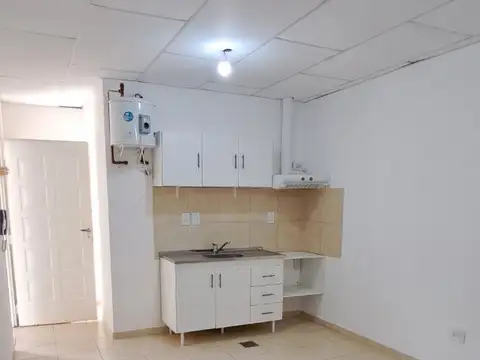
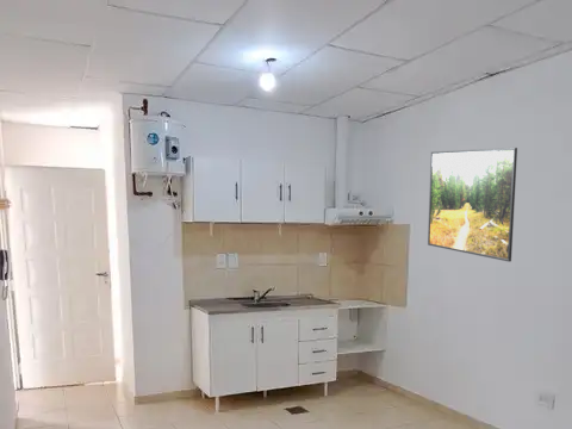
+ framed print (467, 201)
